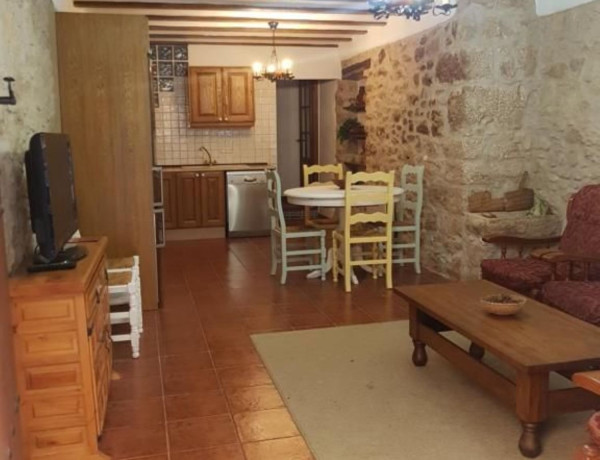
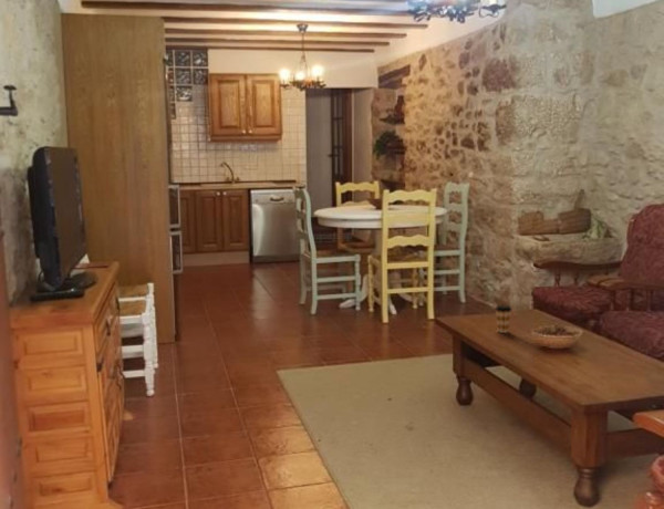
+ coffee cup (502, 319)
